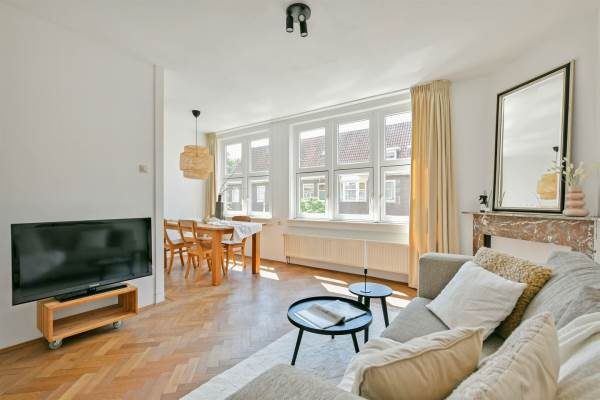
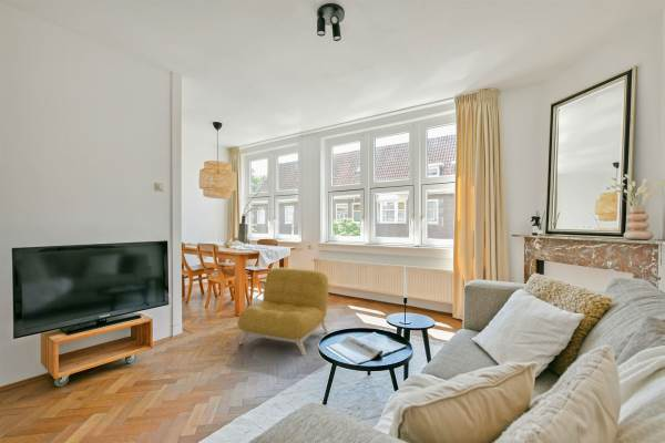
+ armchair (285, 306)
